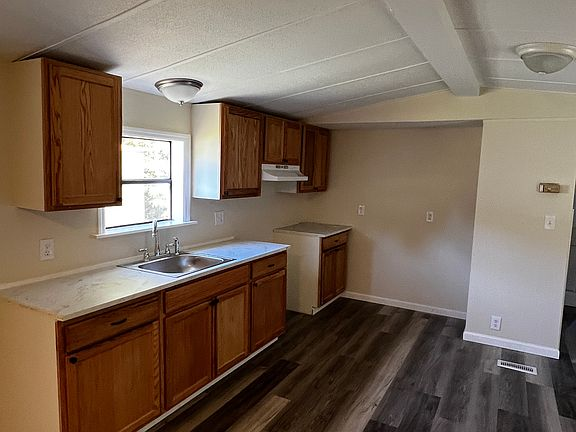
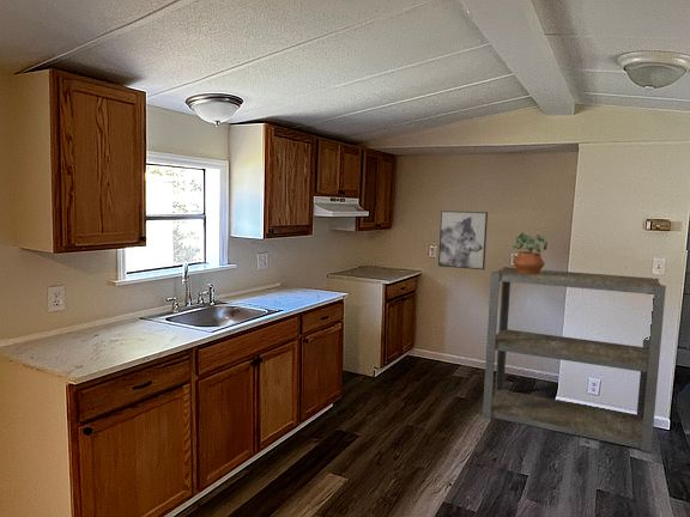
+ wall art (461, 239)
+ potted plant (528, 253)
+ shelving unit (568, 348)
